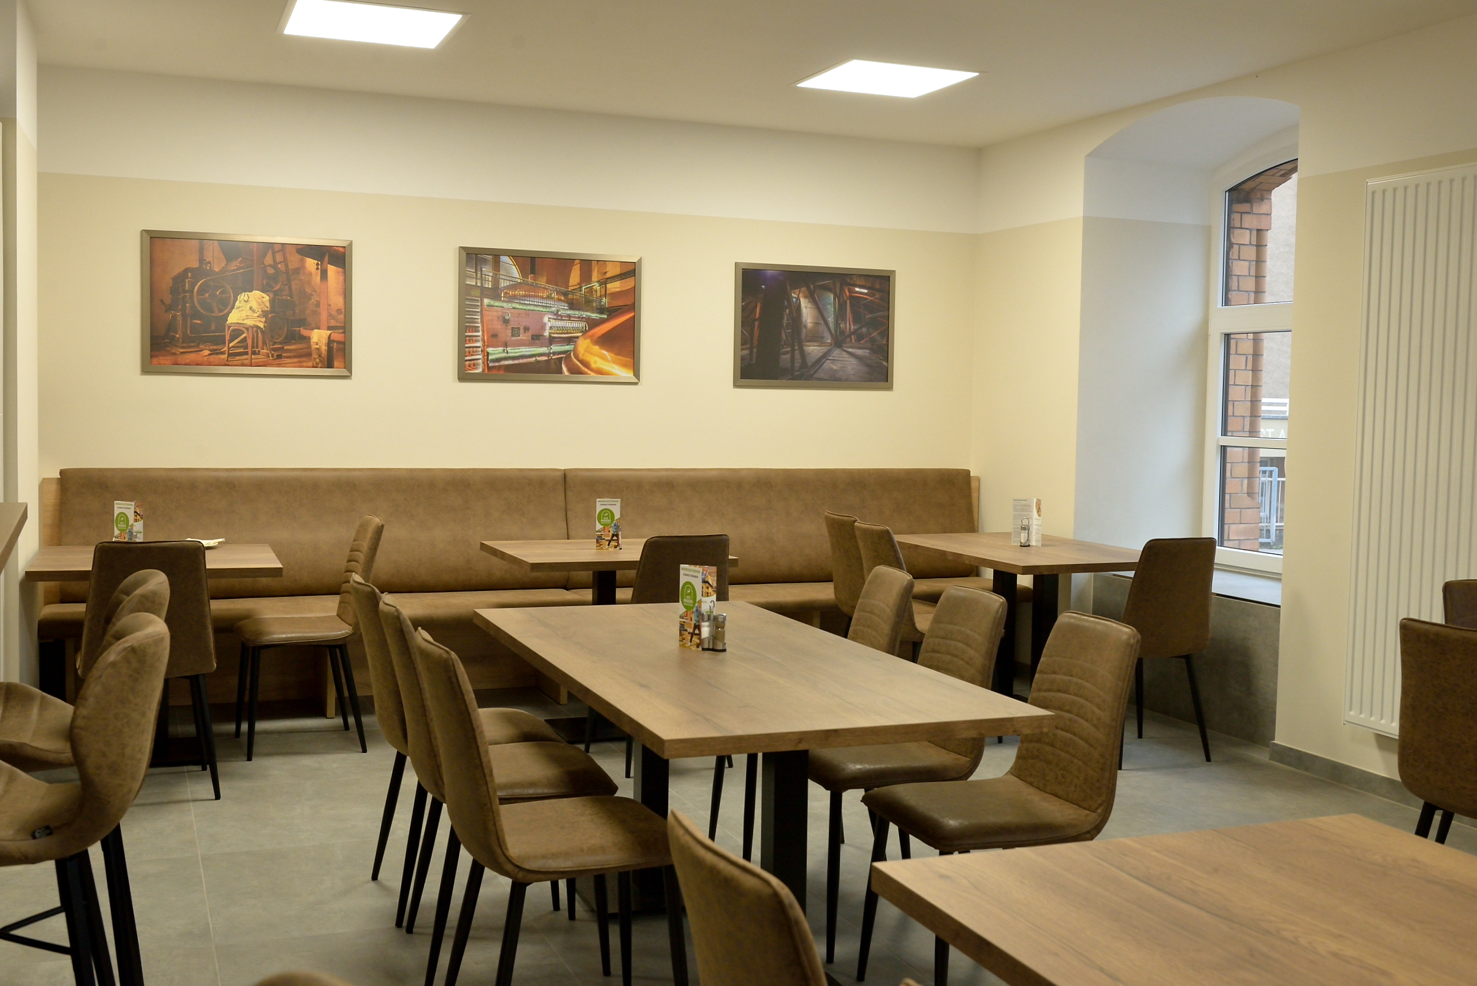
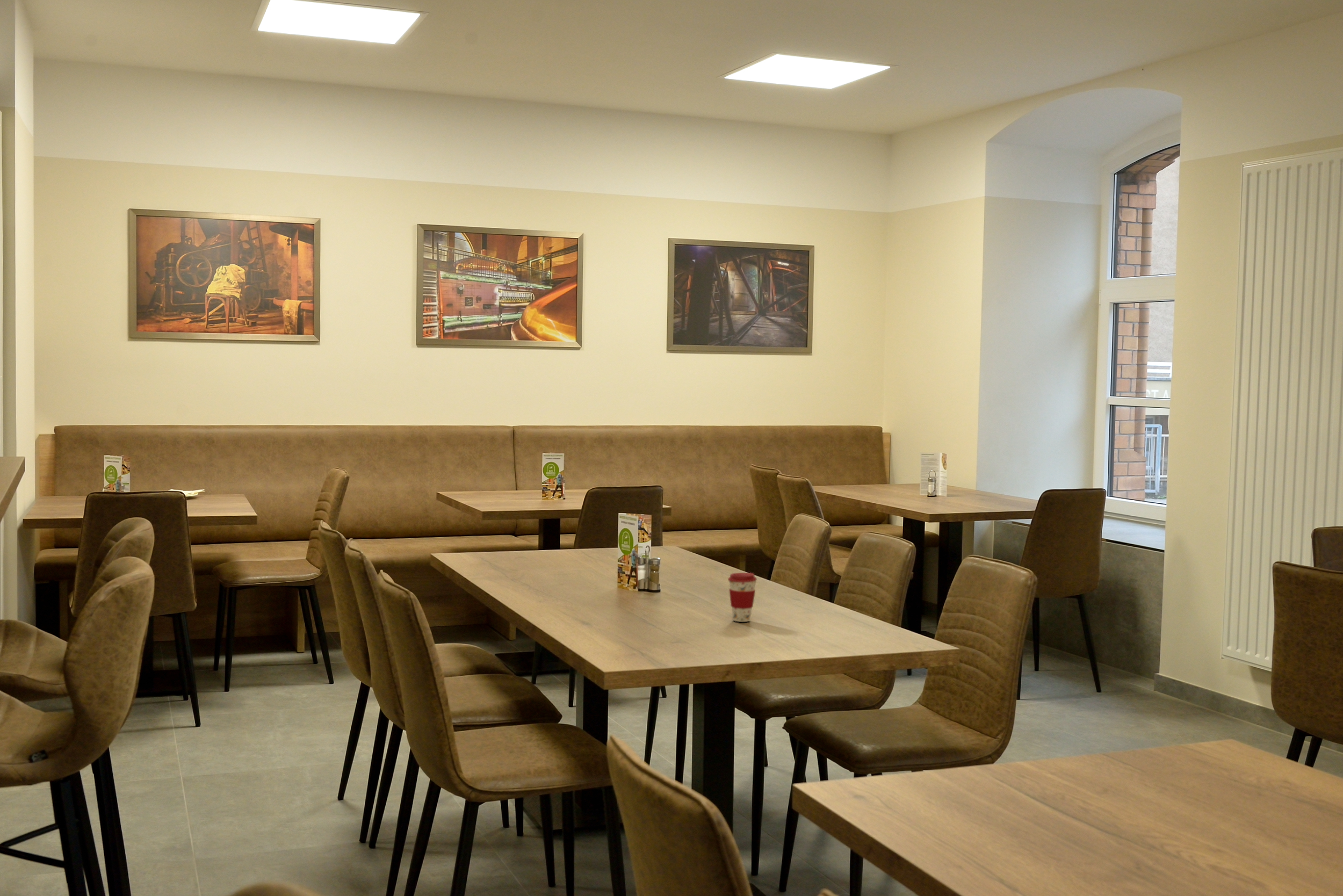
+ coffee cup (742, 597)
